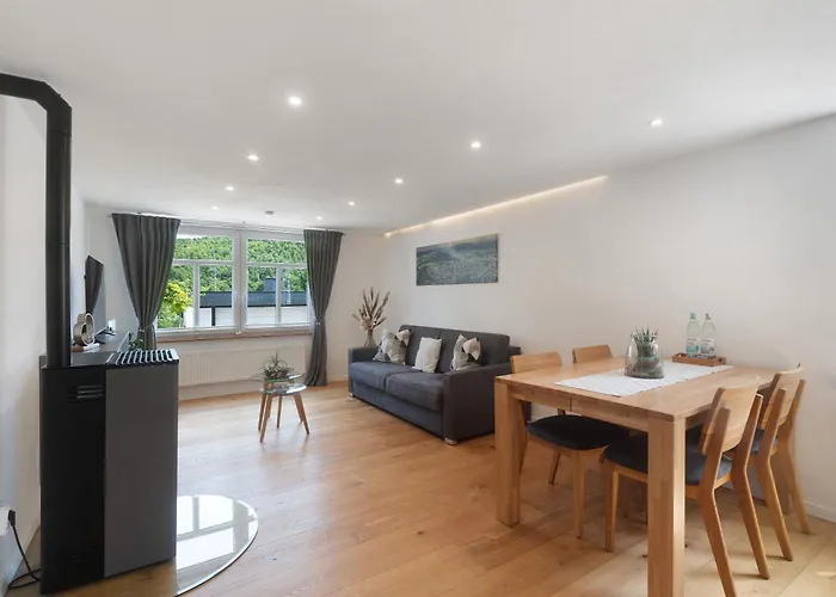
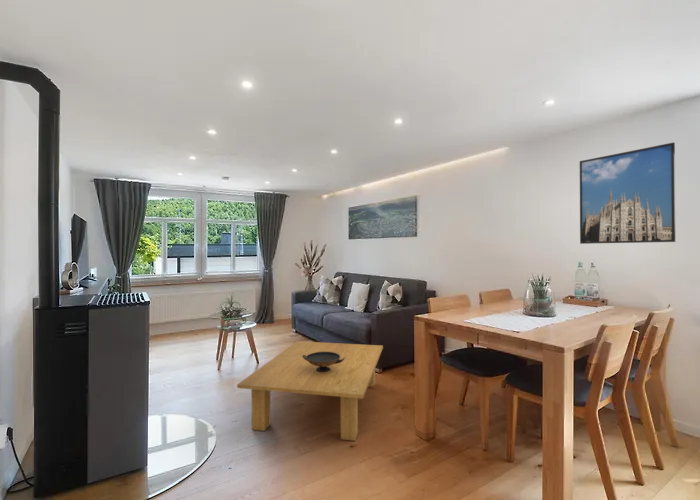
+ coffee table (322, 382)
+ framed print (623, 197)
+ decorative bowl (323, 362)
